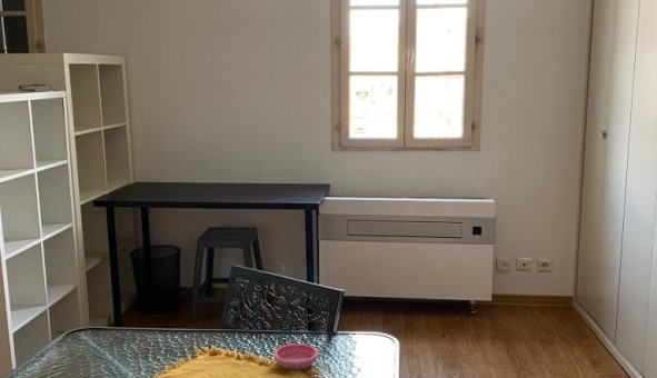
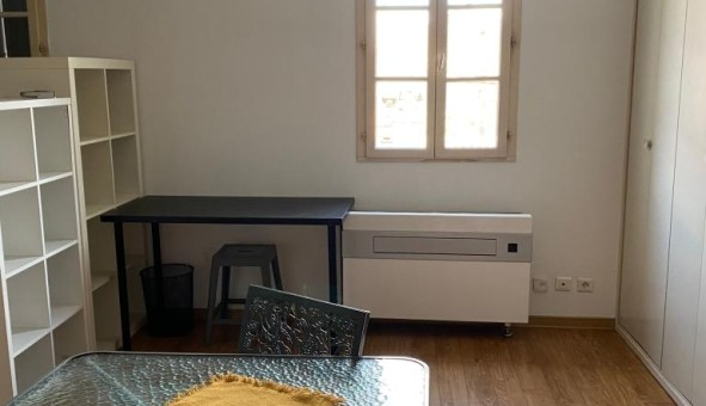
- saucer (296, 357)
